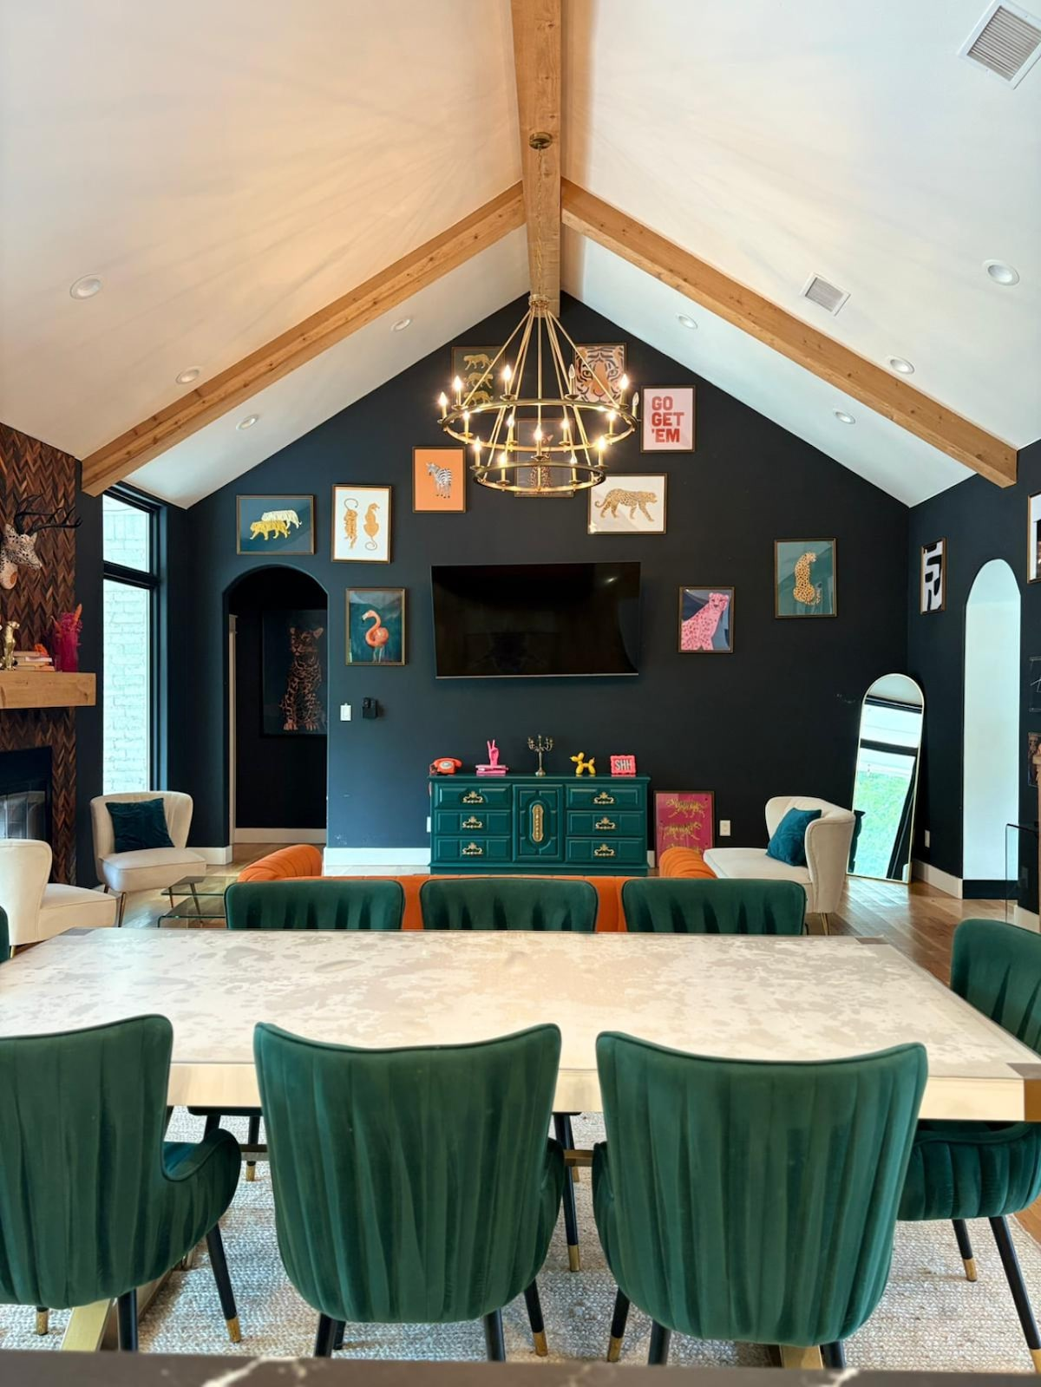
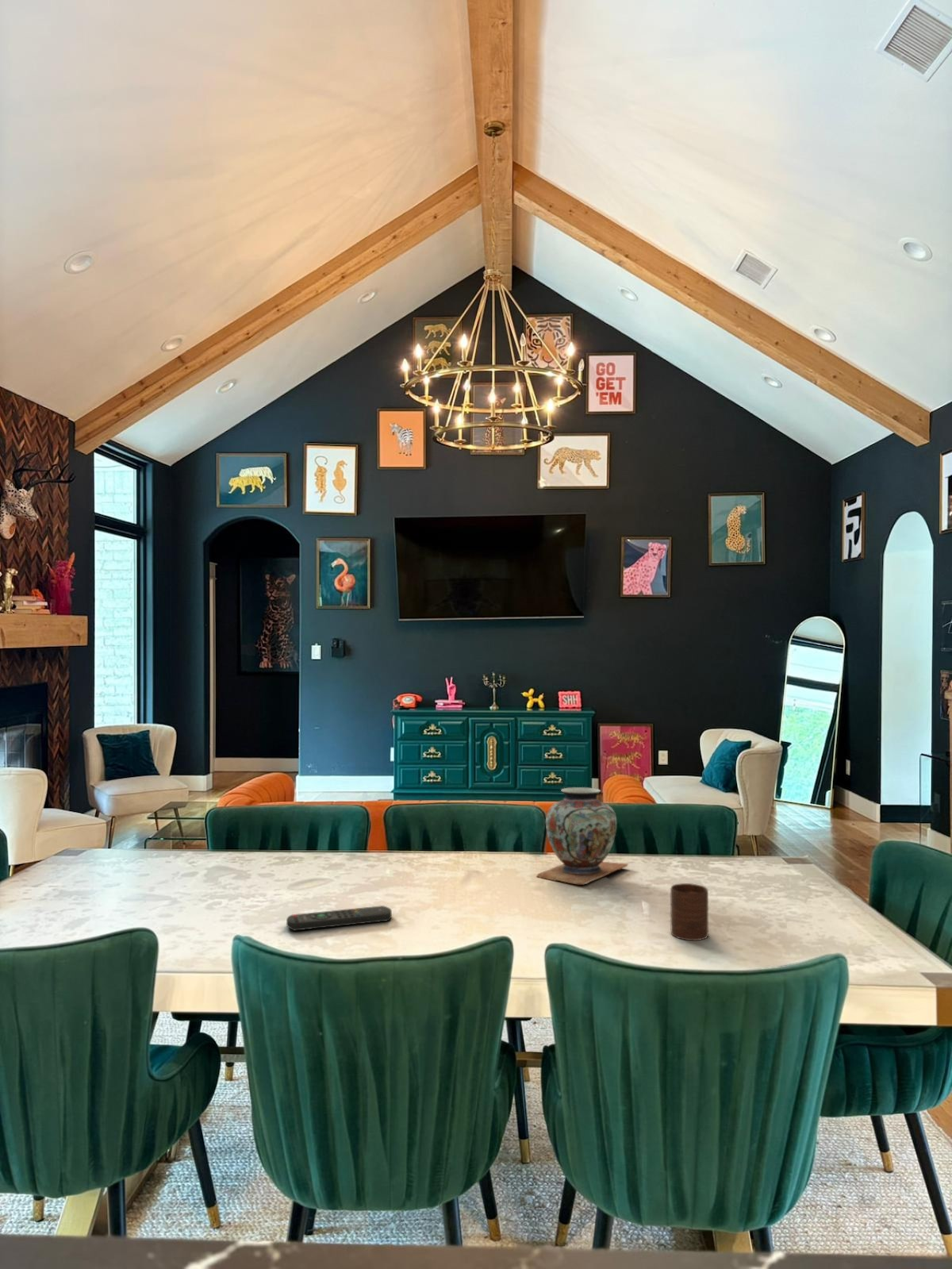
+ cup (688, 909)
+ remote control (340, 917)
+ decorative vase (584, 831)
